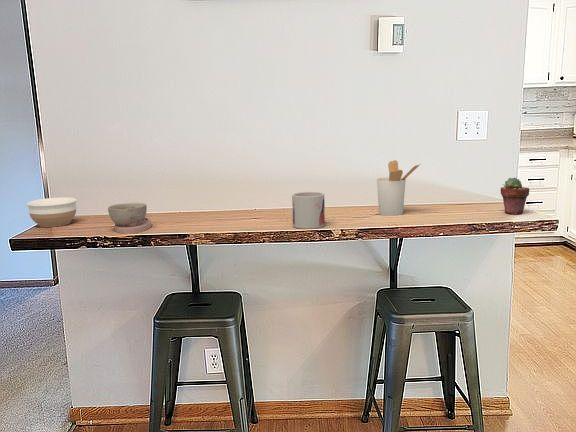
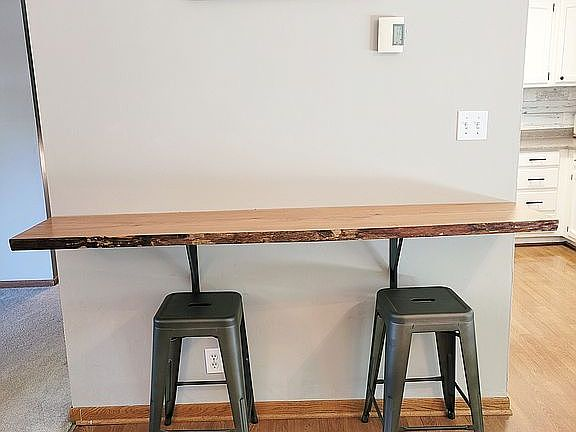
- utensil holder (398, 188)
- bowl (53, 212)
- bowl (130, 215)
- potted succulent (514, 195)
- mug (308, 208)
